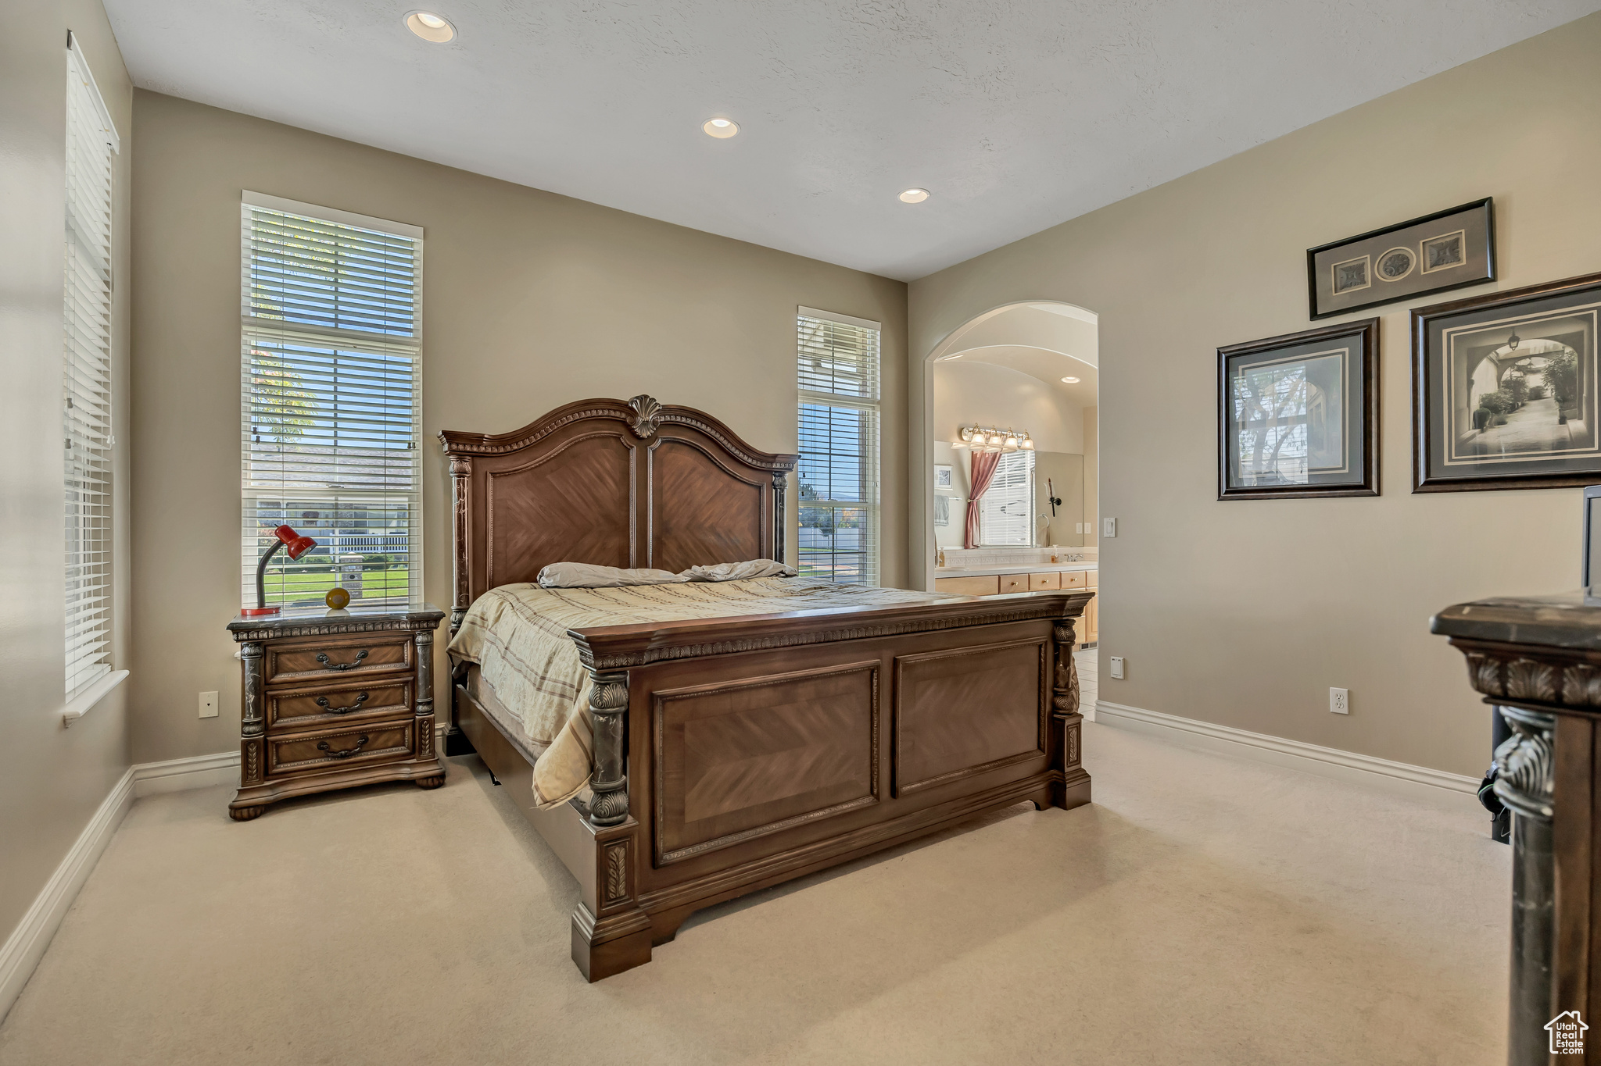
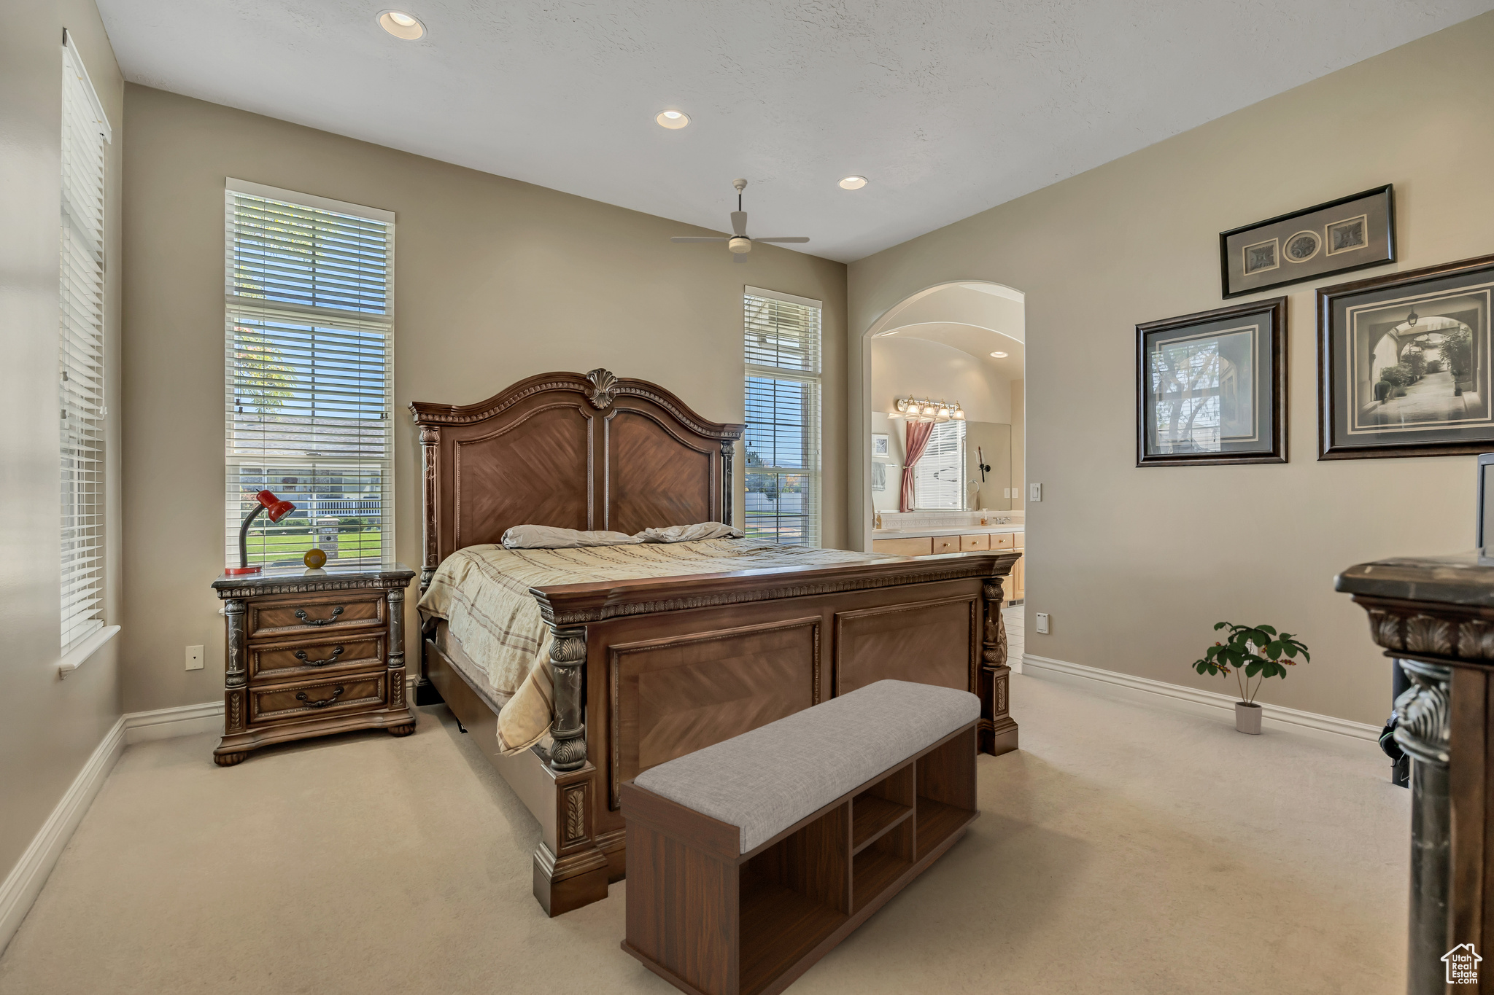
+ potted plant (1247, 675)
+ bench (834, 805)
+ ceiling fan (740, 215)
